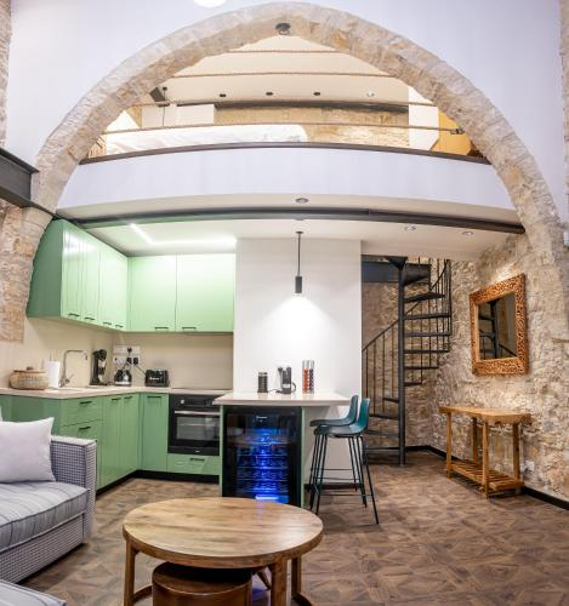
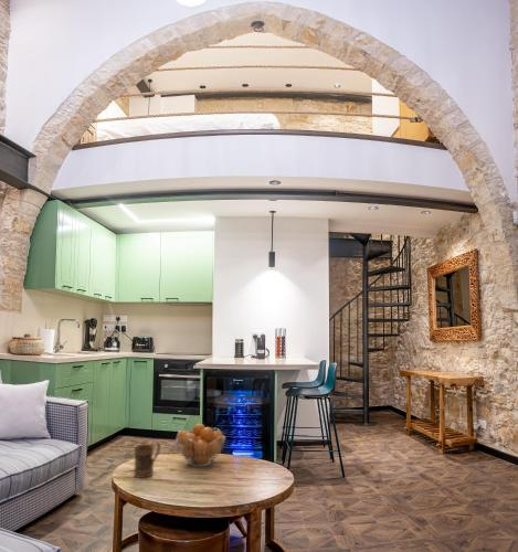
+ mug (147, 458)
+ fruit basket (200, 444)
